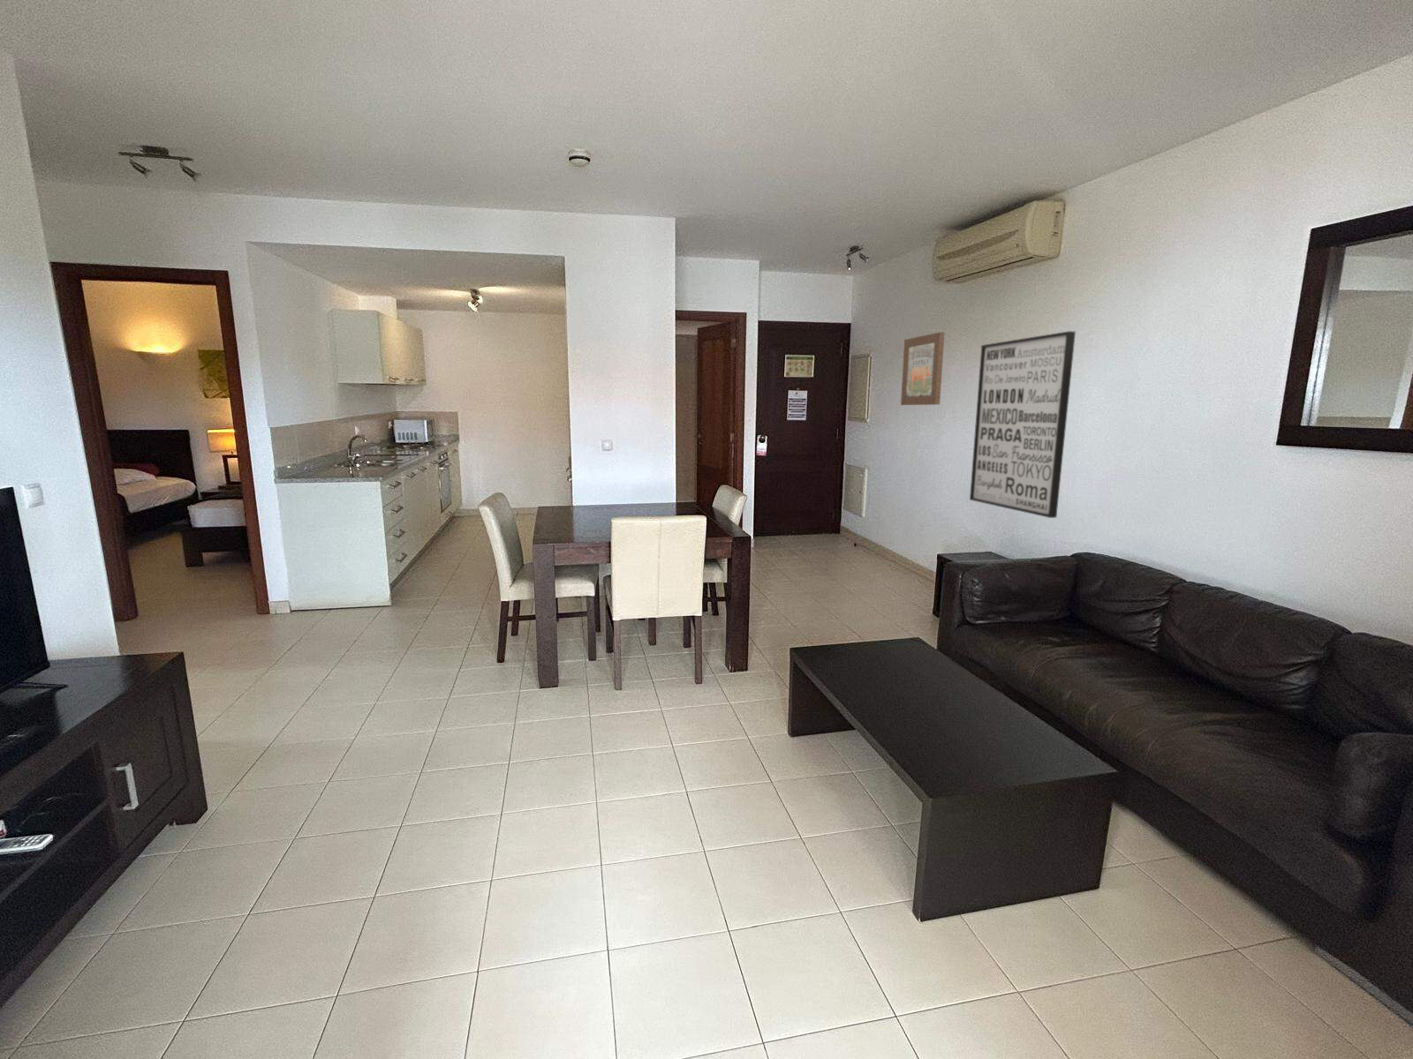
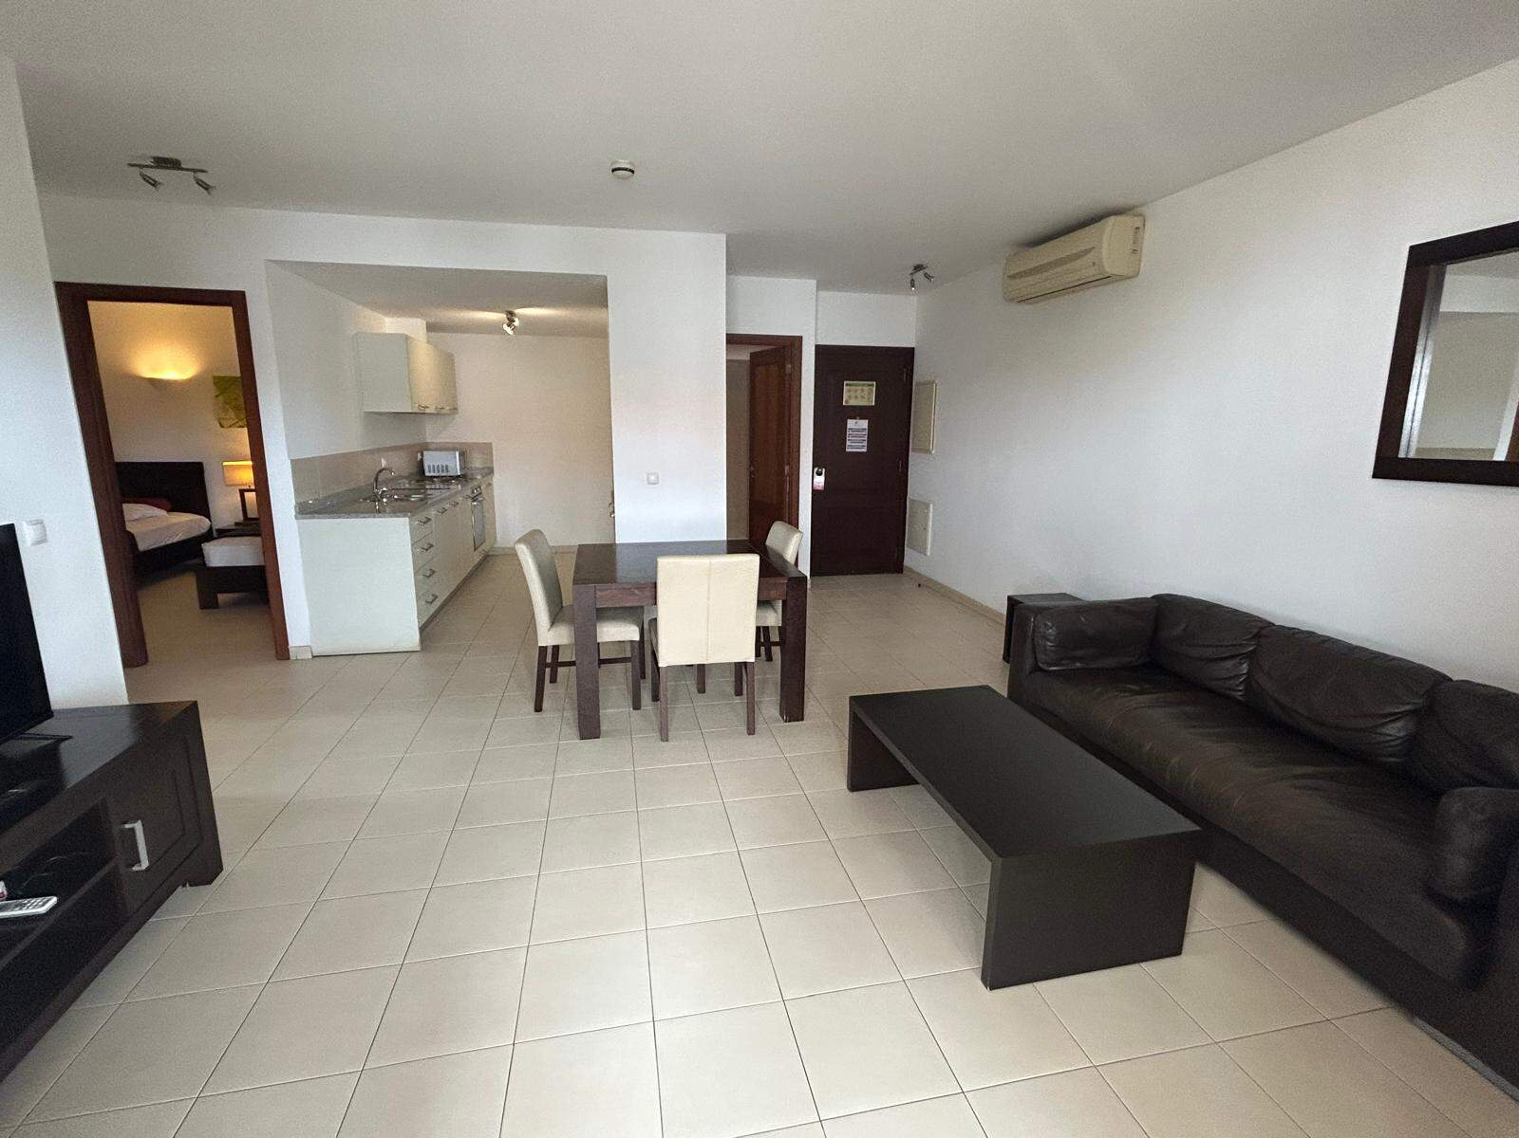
- wall art (1016, 425)
- wall art (921, 370)
